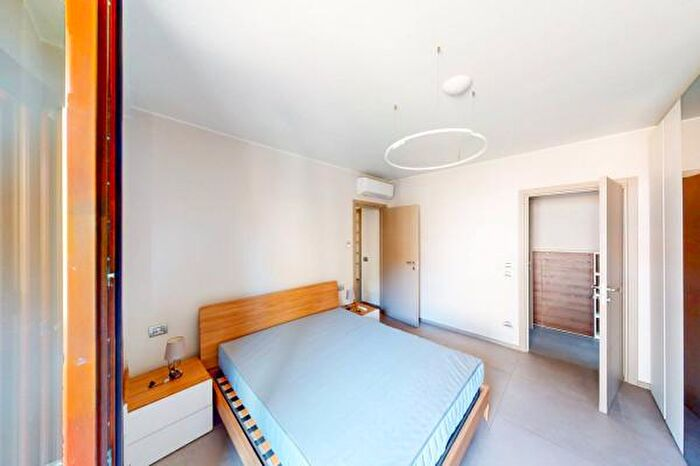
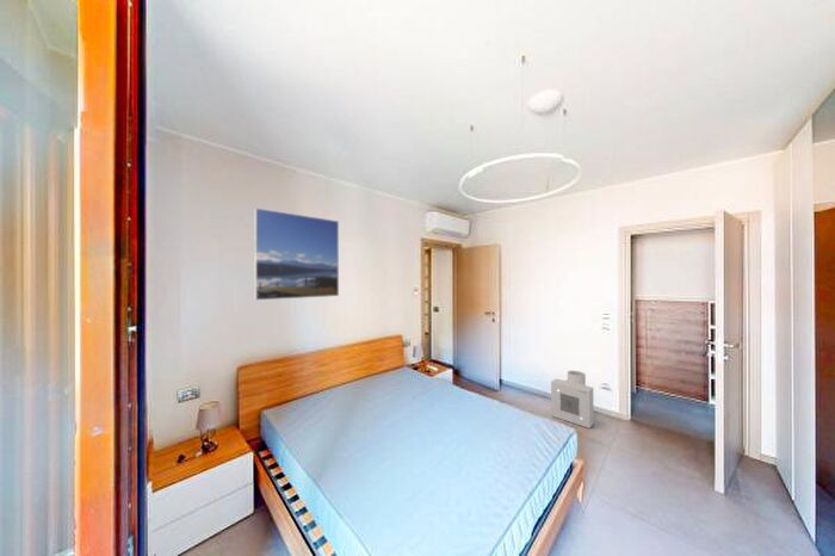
+ air purifier (575, 394)
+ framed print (301, 257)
